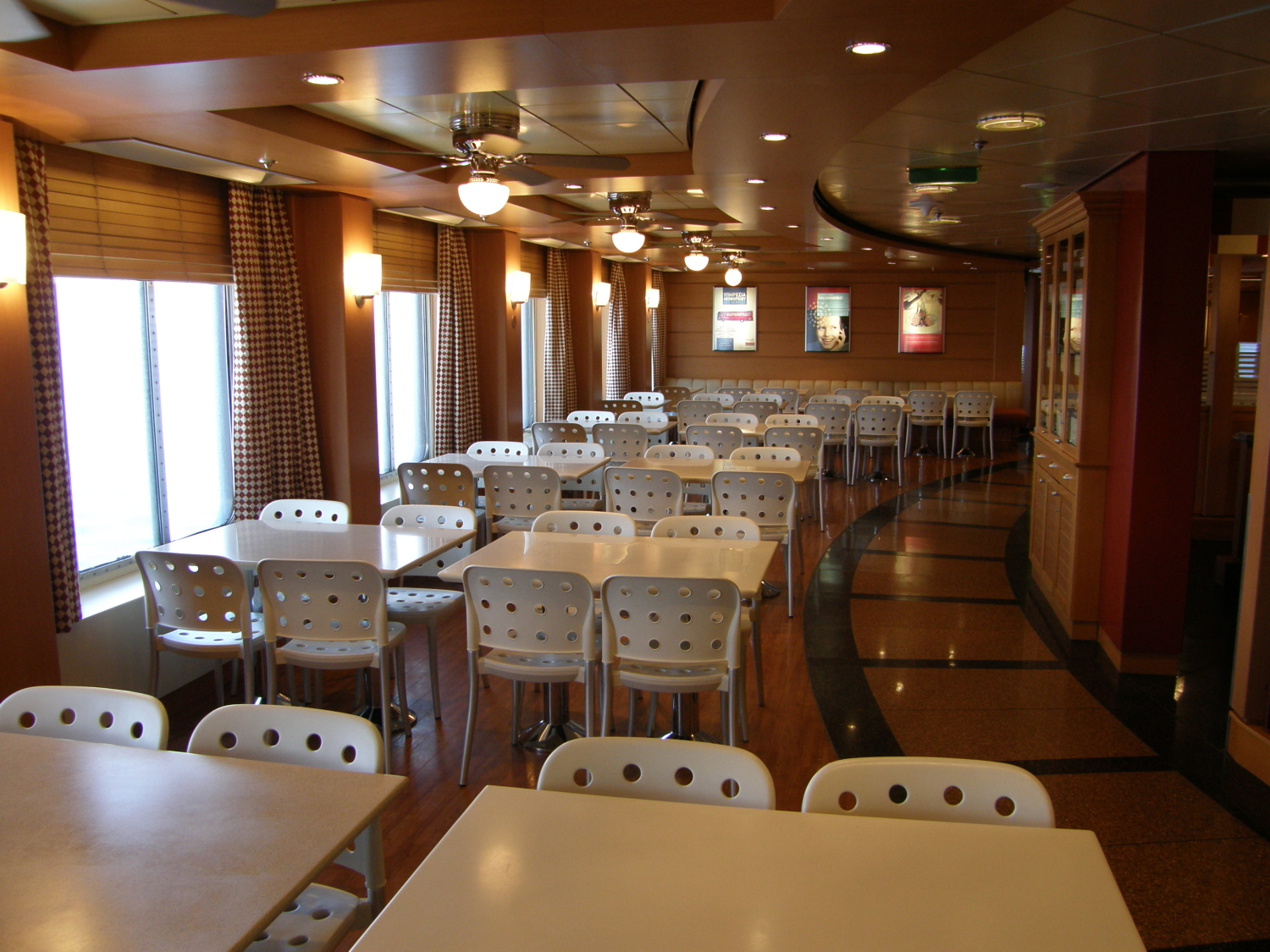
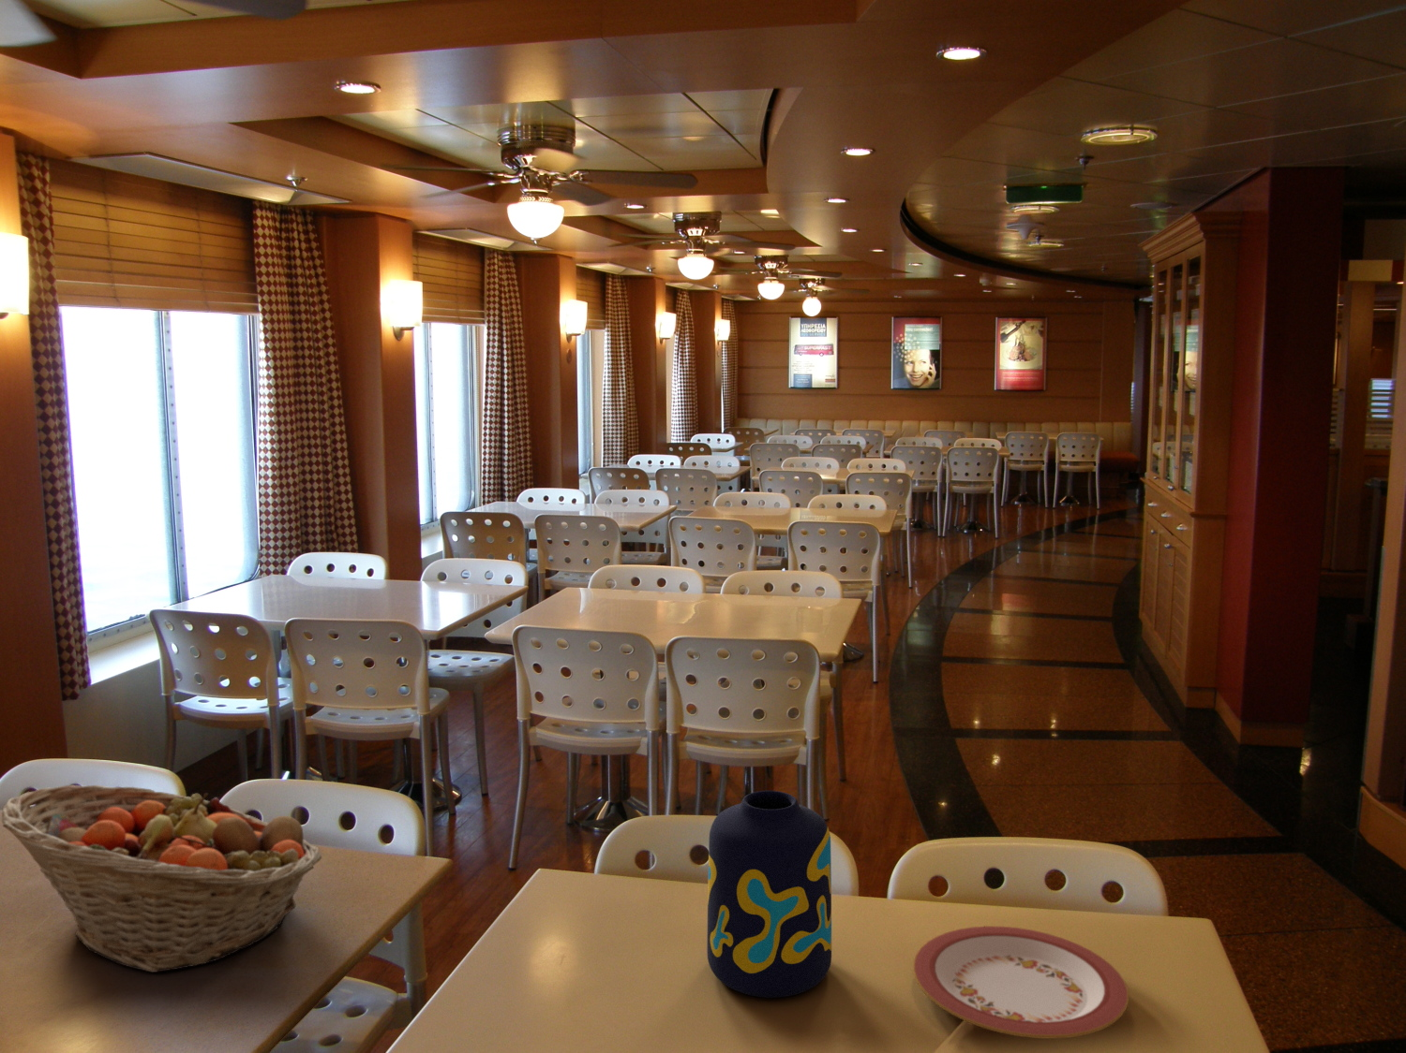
+ fruit basket (166, 855)
+ vase (768, 886)
+ plate (1017, 983)
